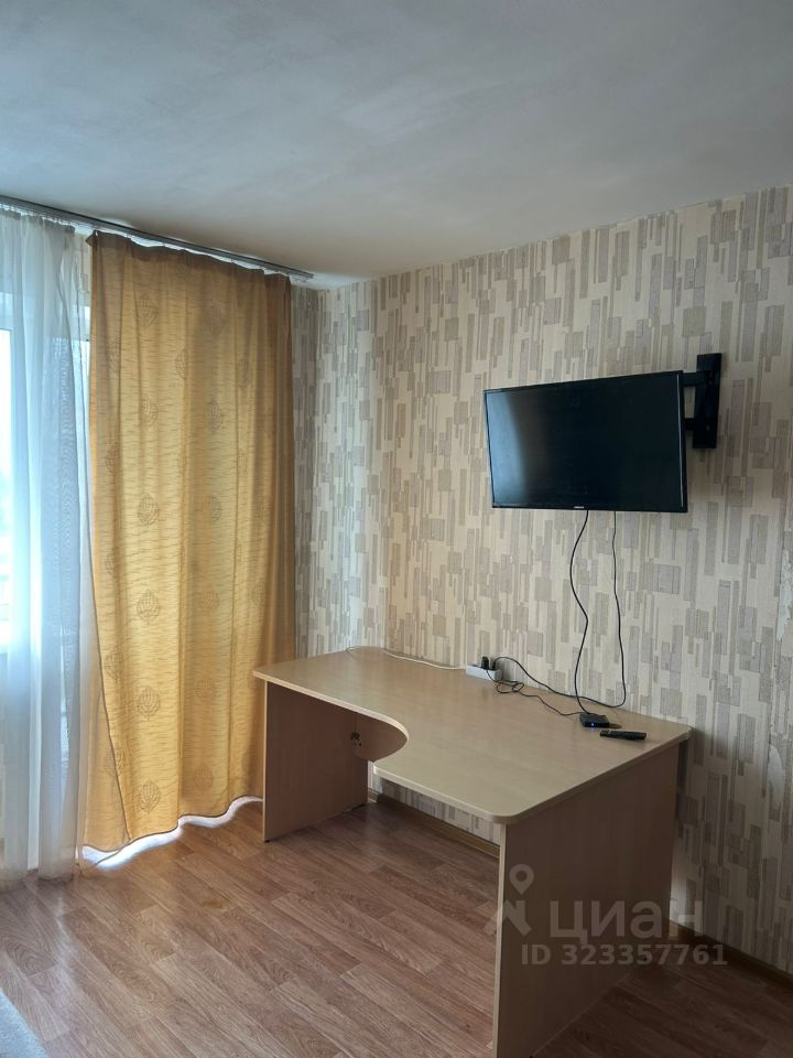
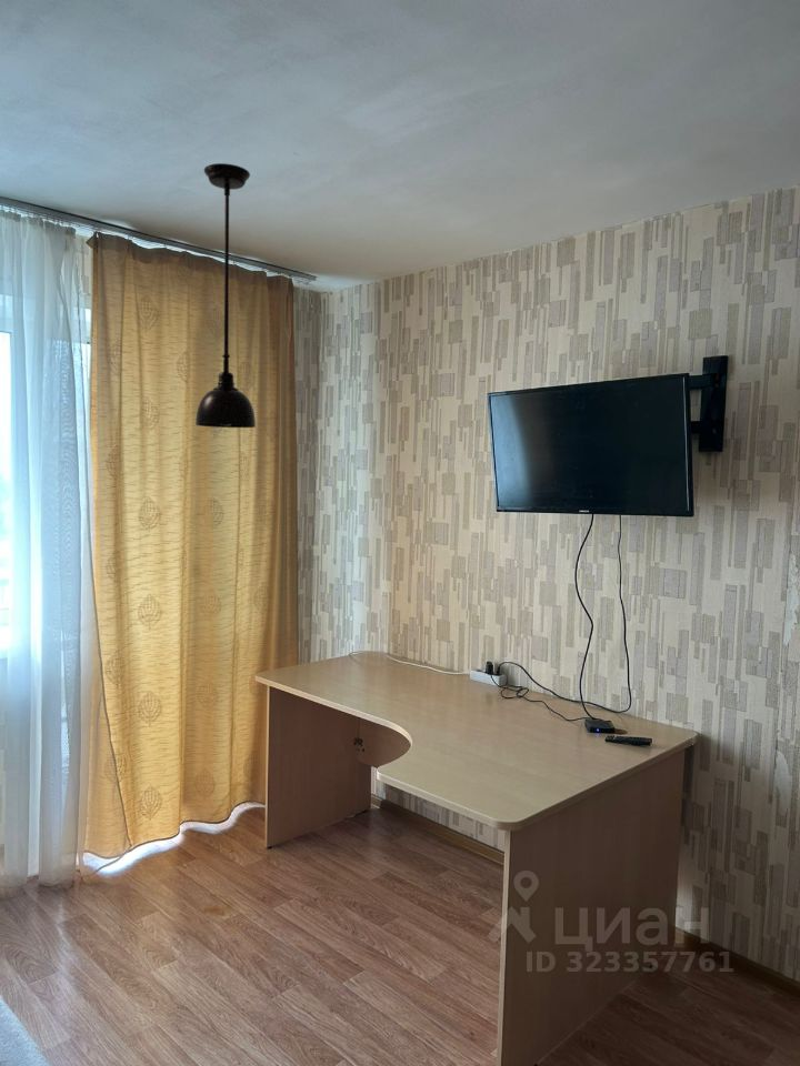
+ light fixture (226, 301)
